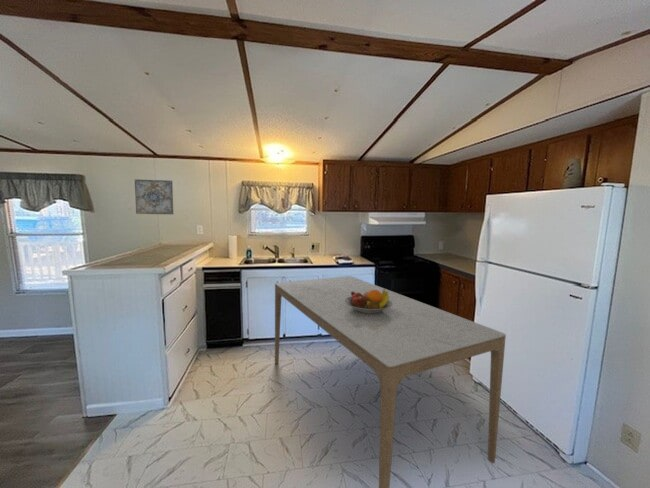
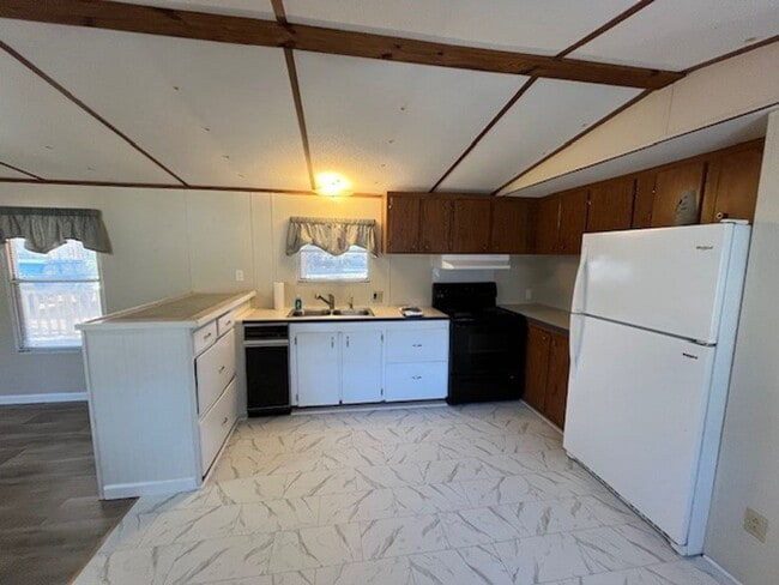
- wall art (154, 197)
- fruit bowl (368, 299)
- dining table (360, 352)
